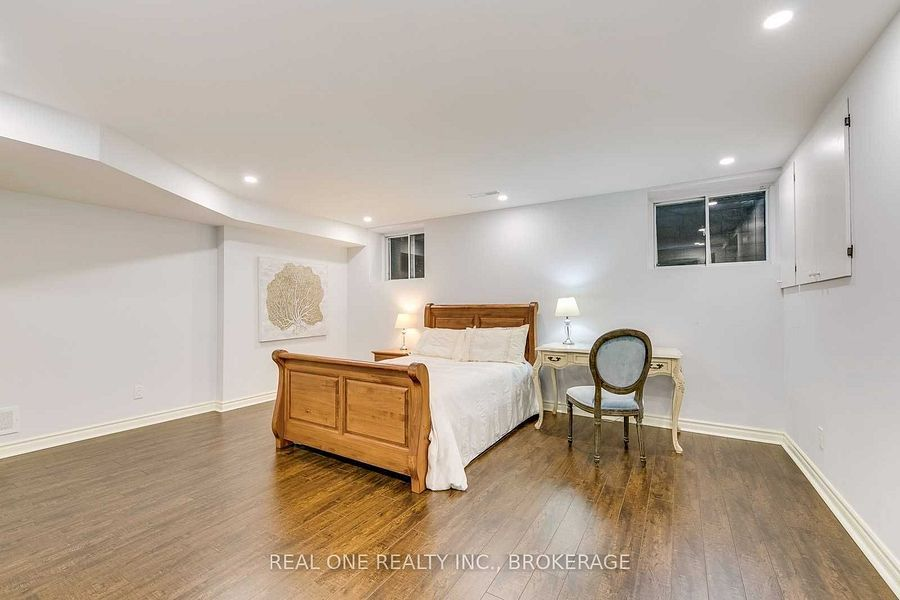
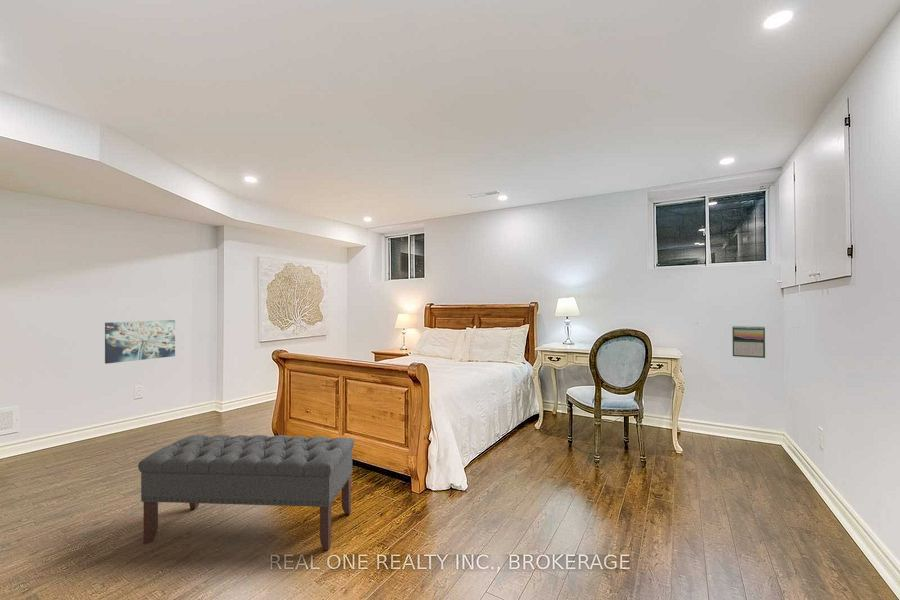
+ bench (254, 485)
+ calendar (748, 341)
+ wall art (142, 340)
